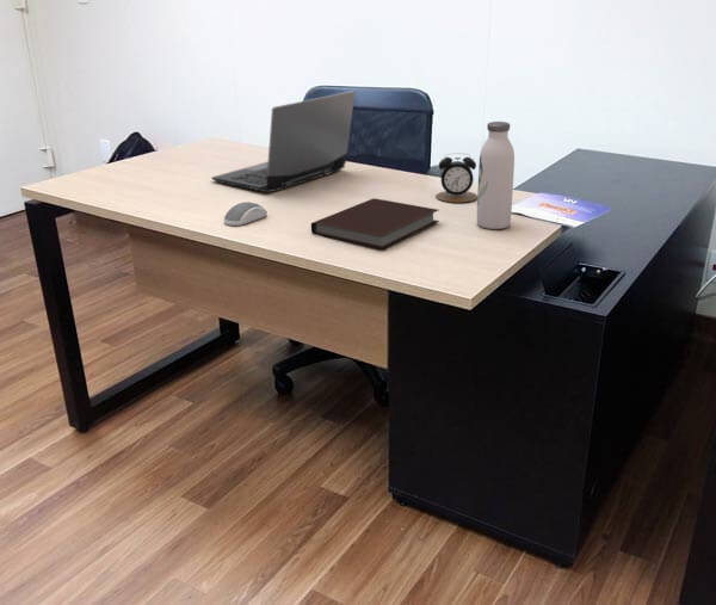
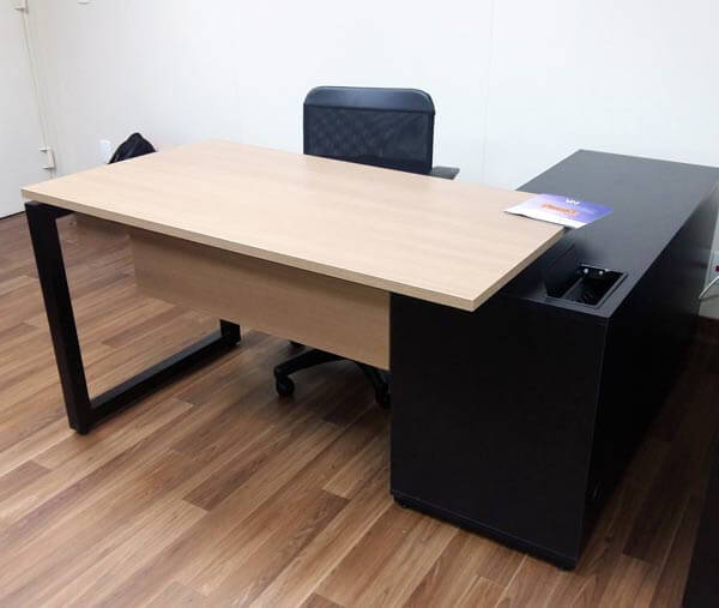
- laptop computer (283, 136)
- alarm clock (457, 175)
- notebook (376, 221)
- computer mouse (243, 210)
- water bottle (495, 174)
